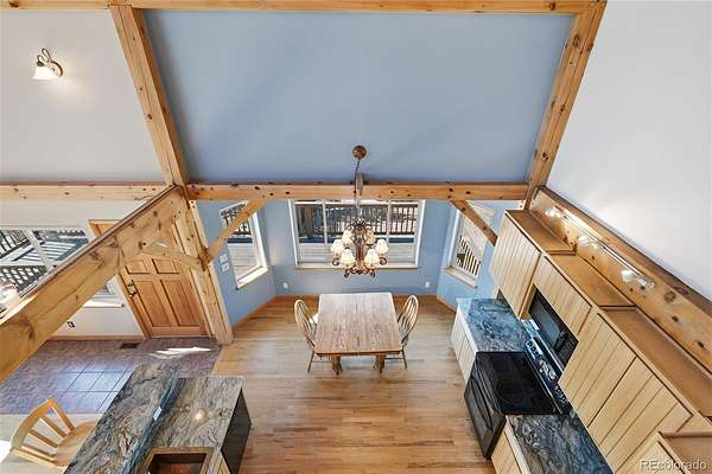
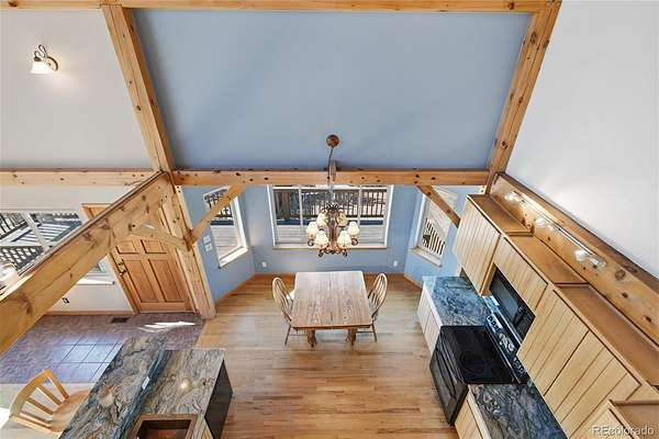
+ utensil holder (108, 395)
